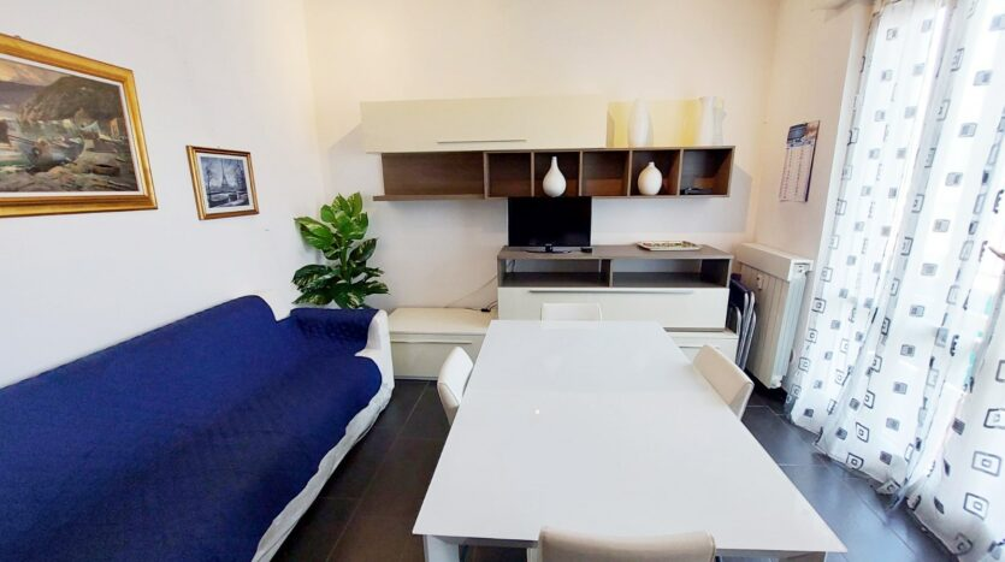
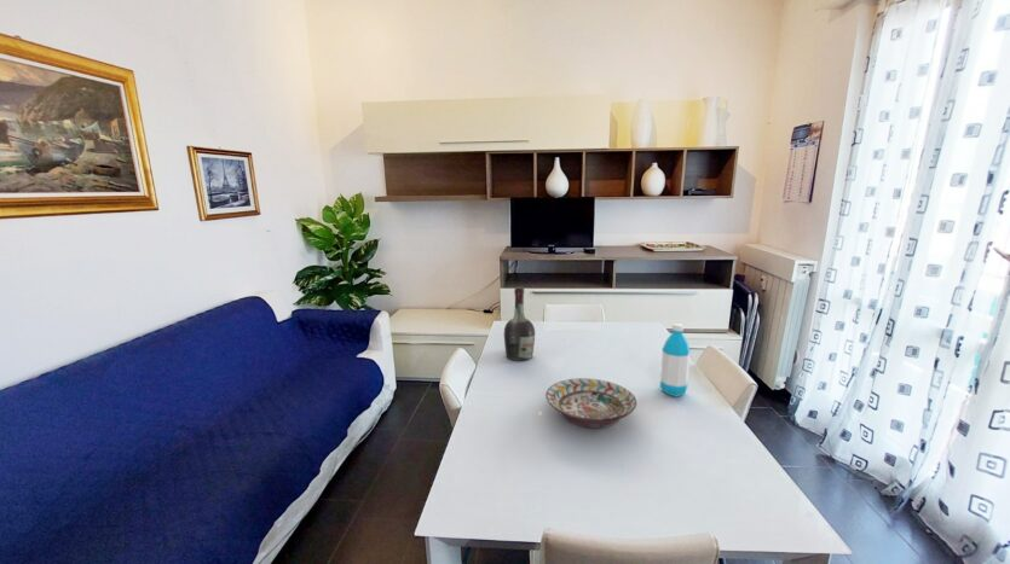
+ cognac bottle (519, 321)
+ decorative bowl (589, 406)
+ water bottle (675, 359)
